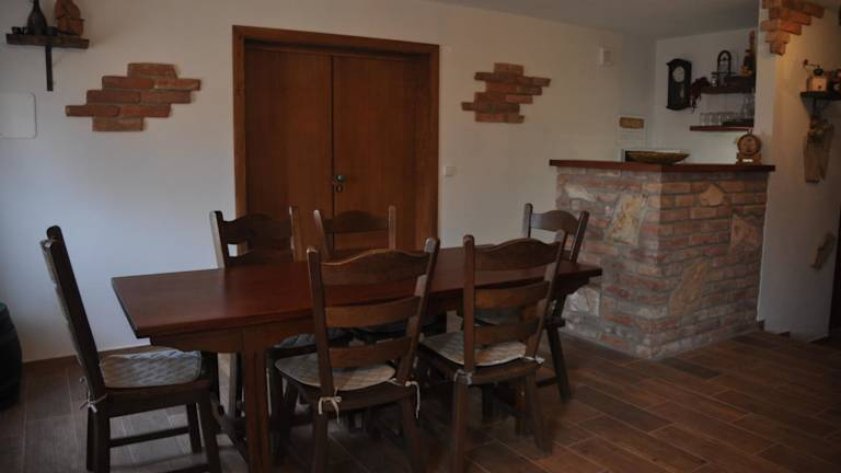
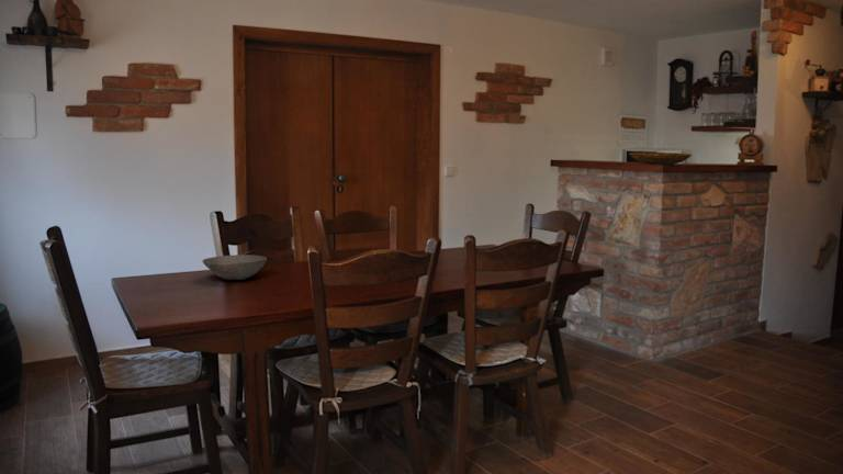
+ bowl (235, 268)
